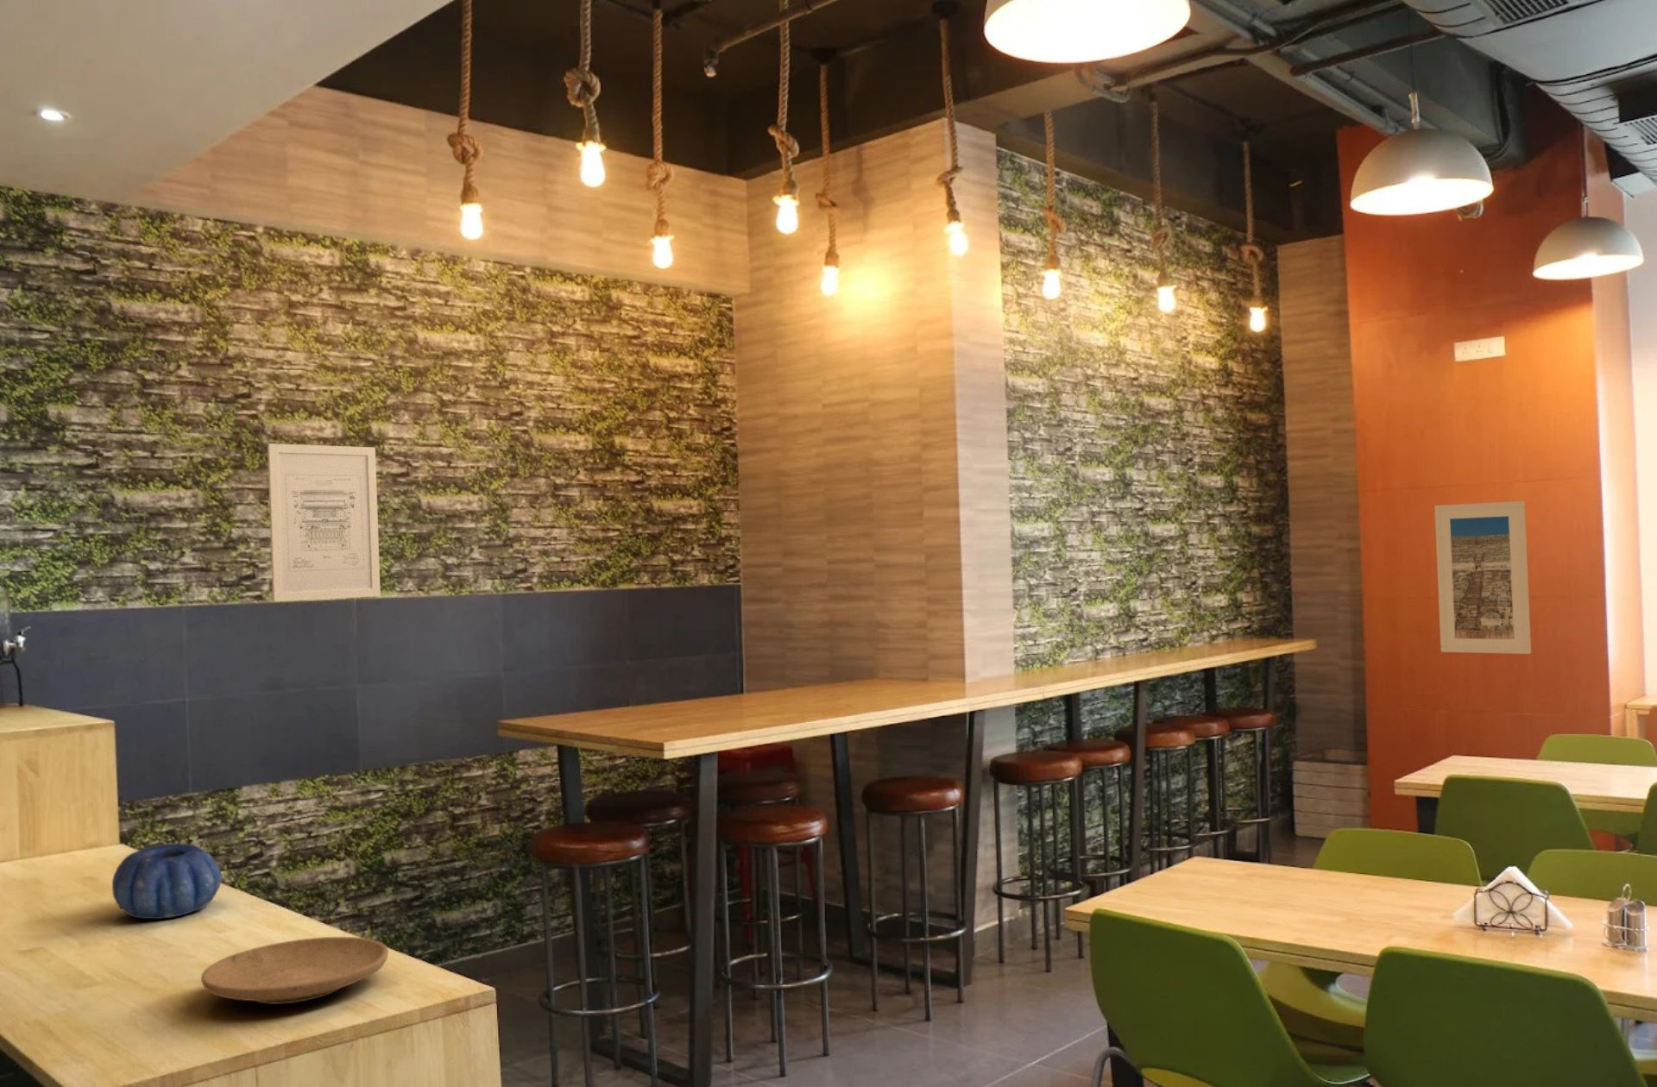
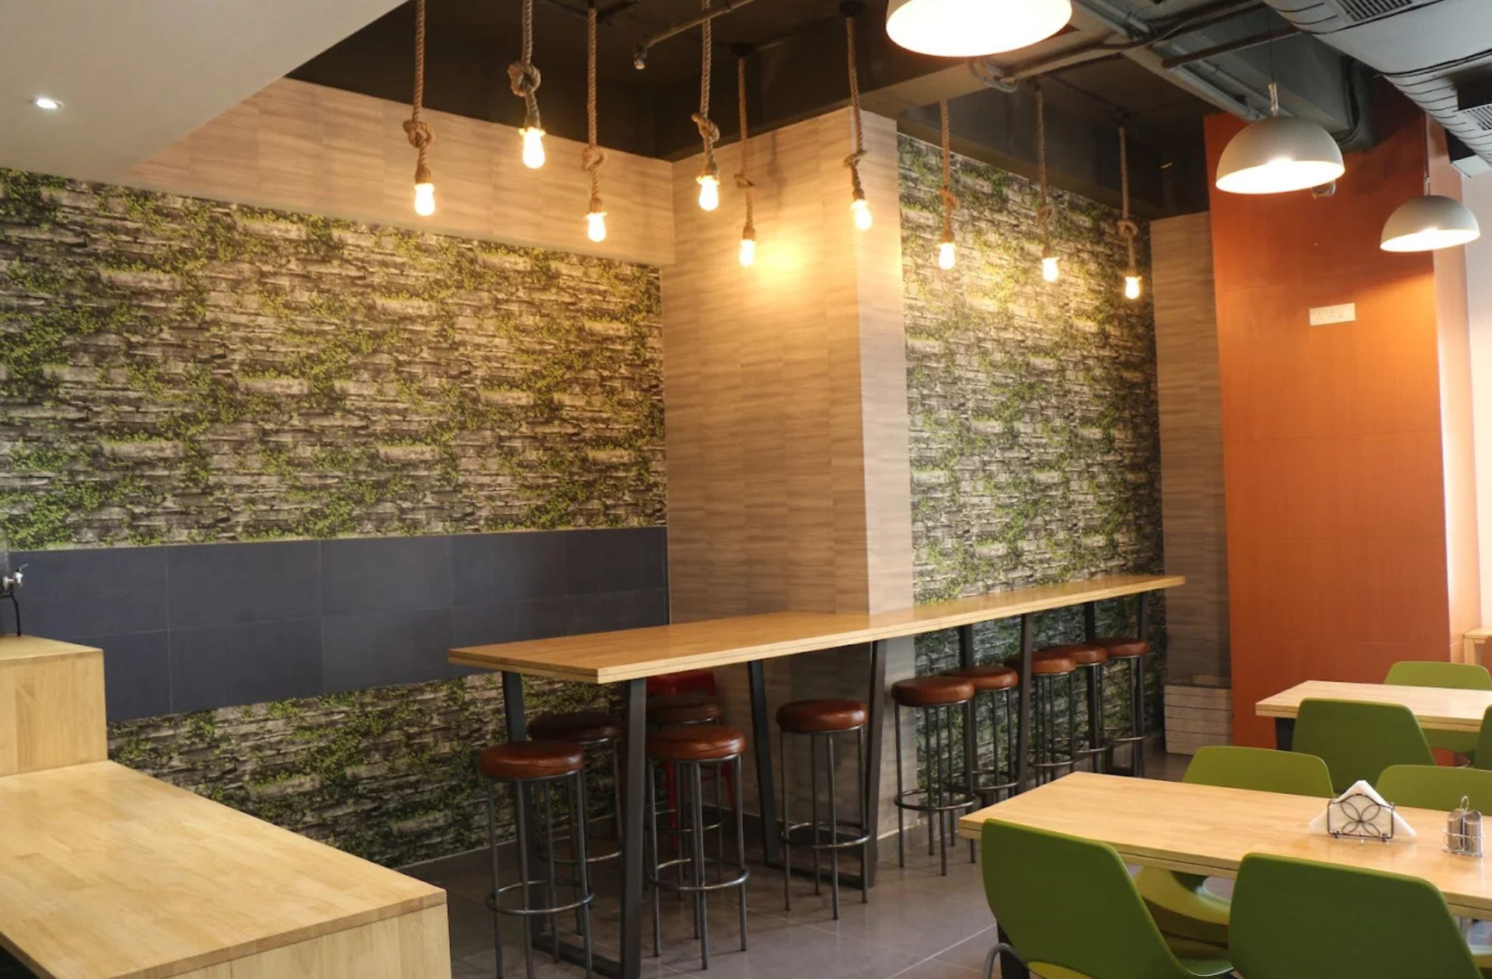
- decorative bowl (166, 880)
- plate (297, 975)
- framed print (1482, 577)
- wall art (325, 522)
